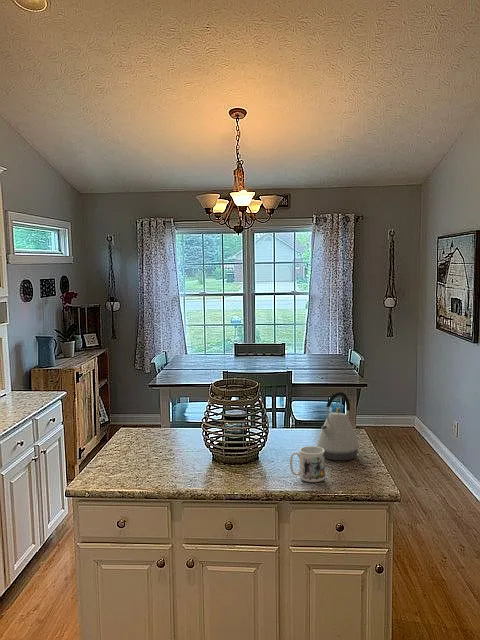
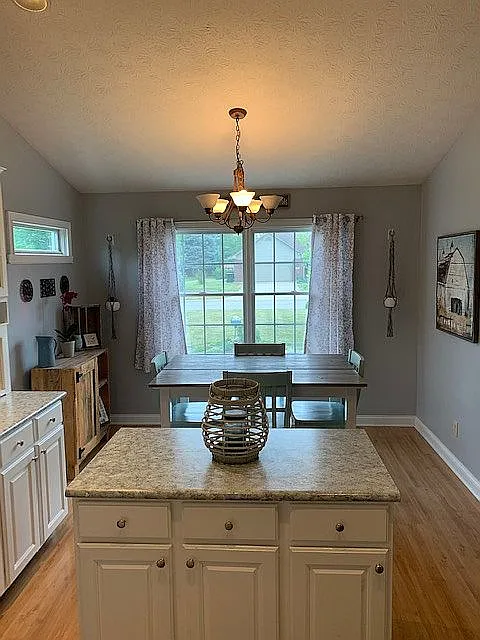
- mug (307, 464)
- kettle (337, 424)
